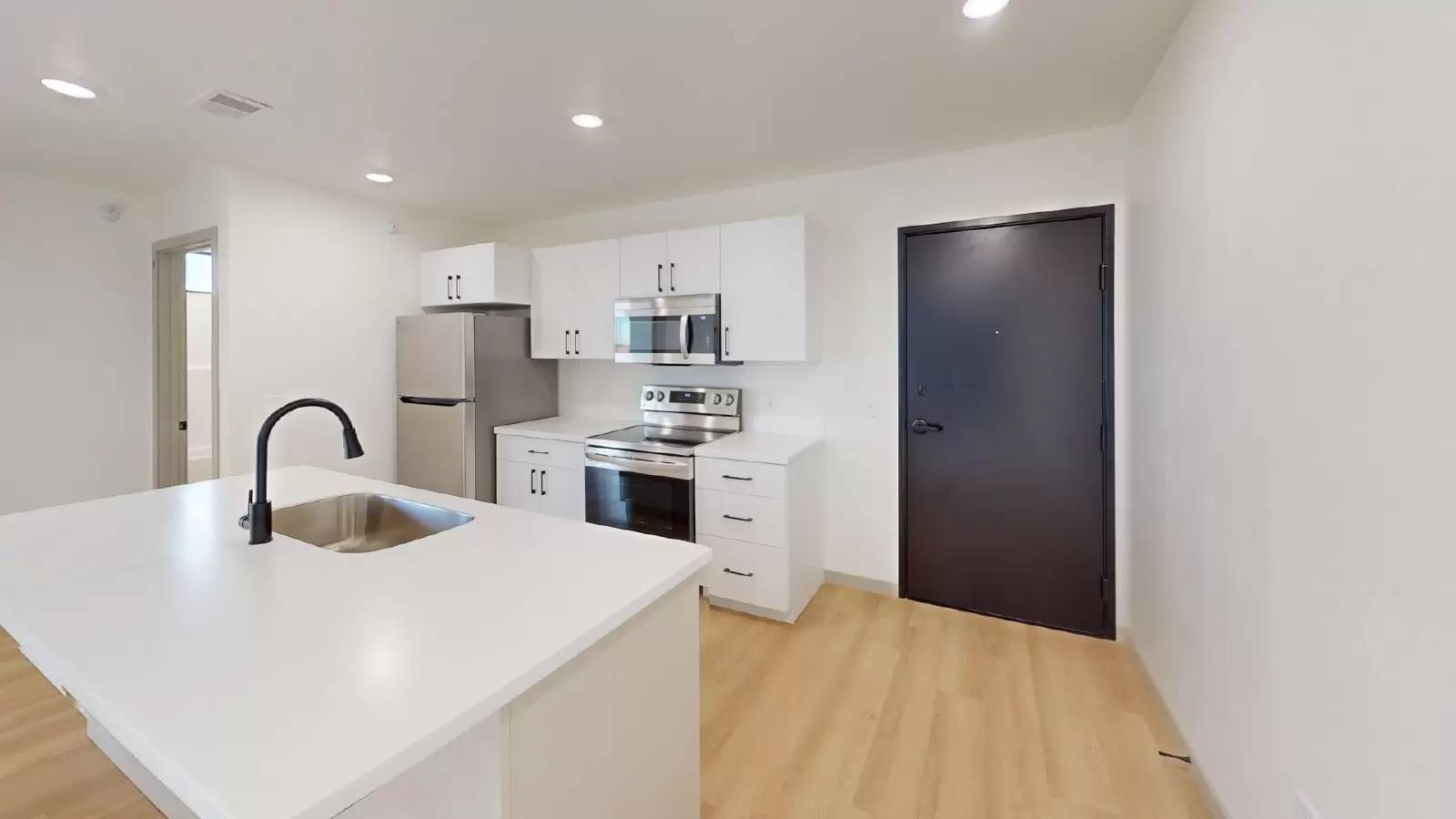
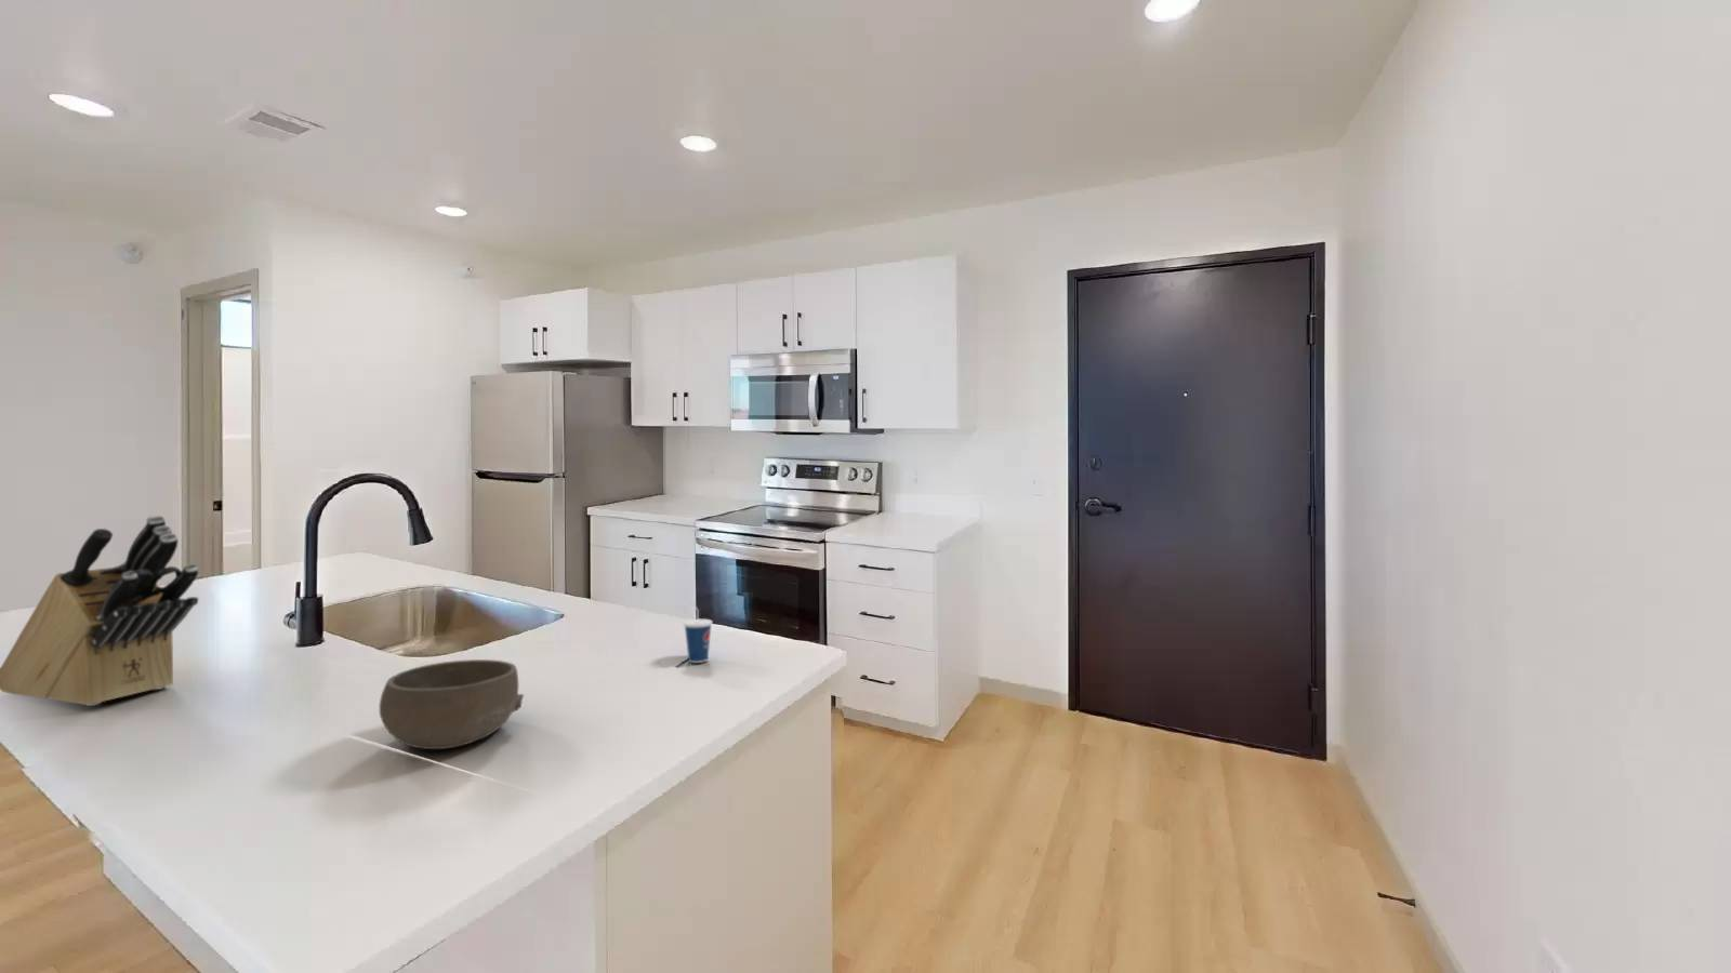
+ bowl (453, 703)
+ cup (698, 631)
+ knife block (100, 605)
